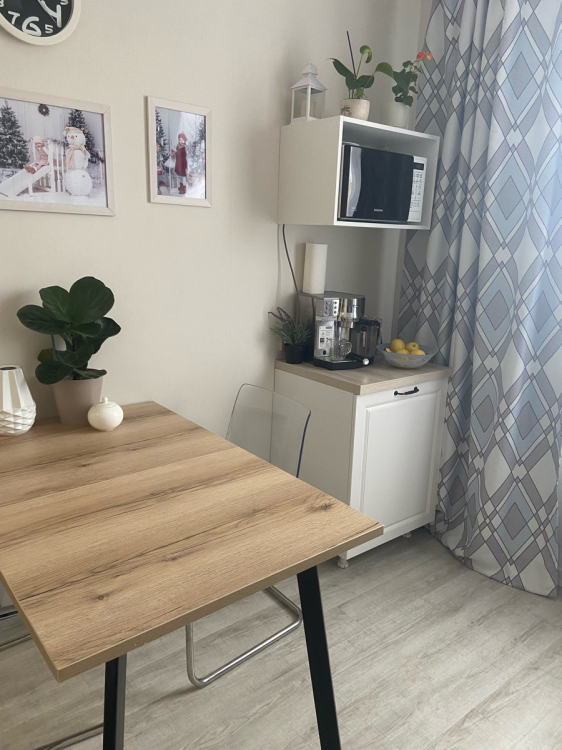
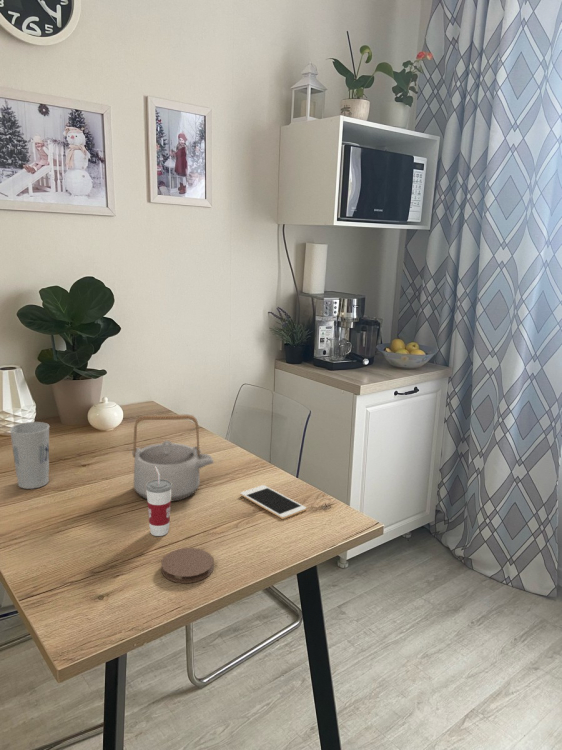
+ teapot (173, 453)
+ cell phone (272, 501)
+ cup (31, 455)
+ cup (159, 499)
+ coaster (187, 564)
